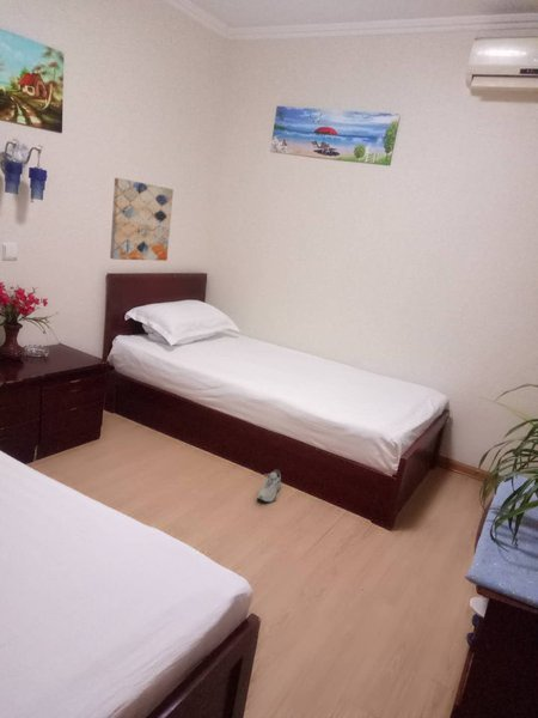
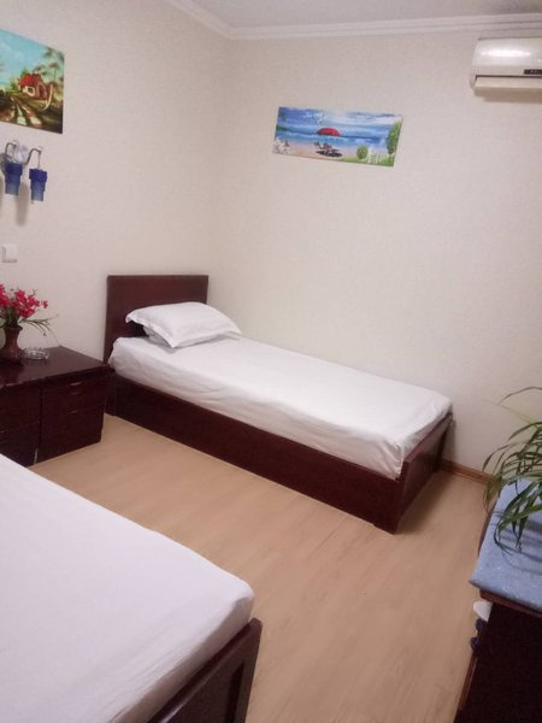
- shoe (270, 483)
- wall art (142, 221)
